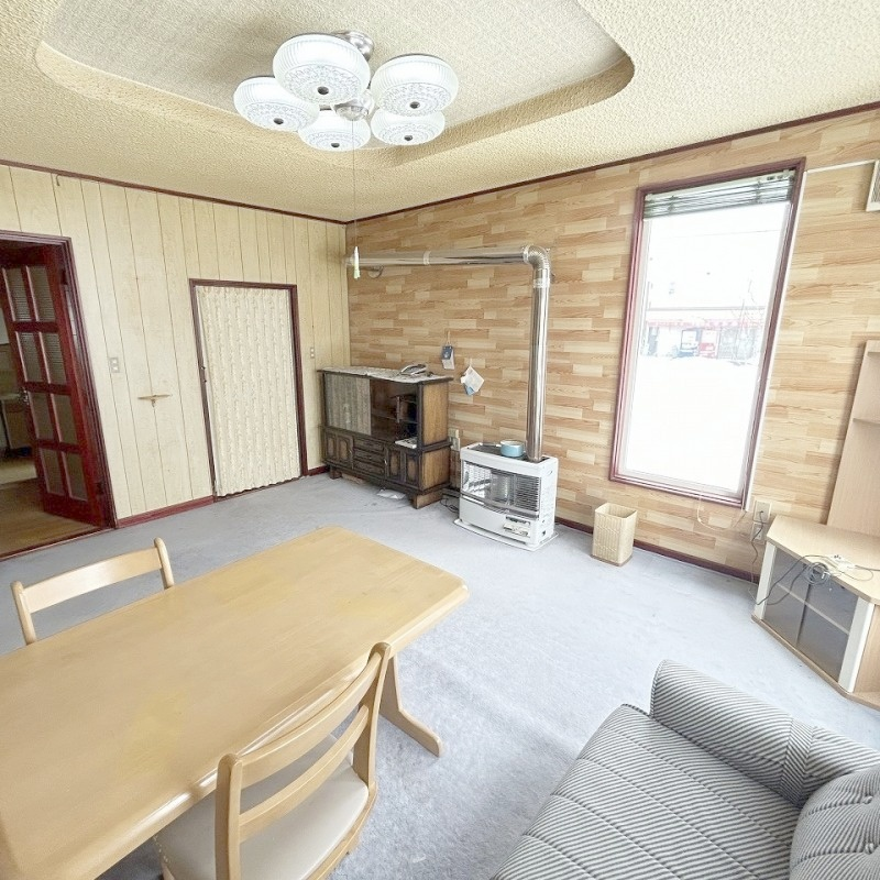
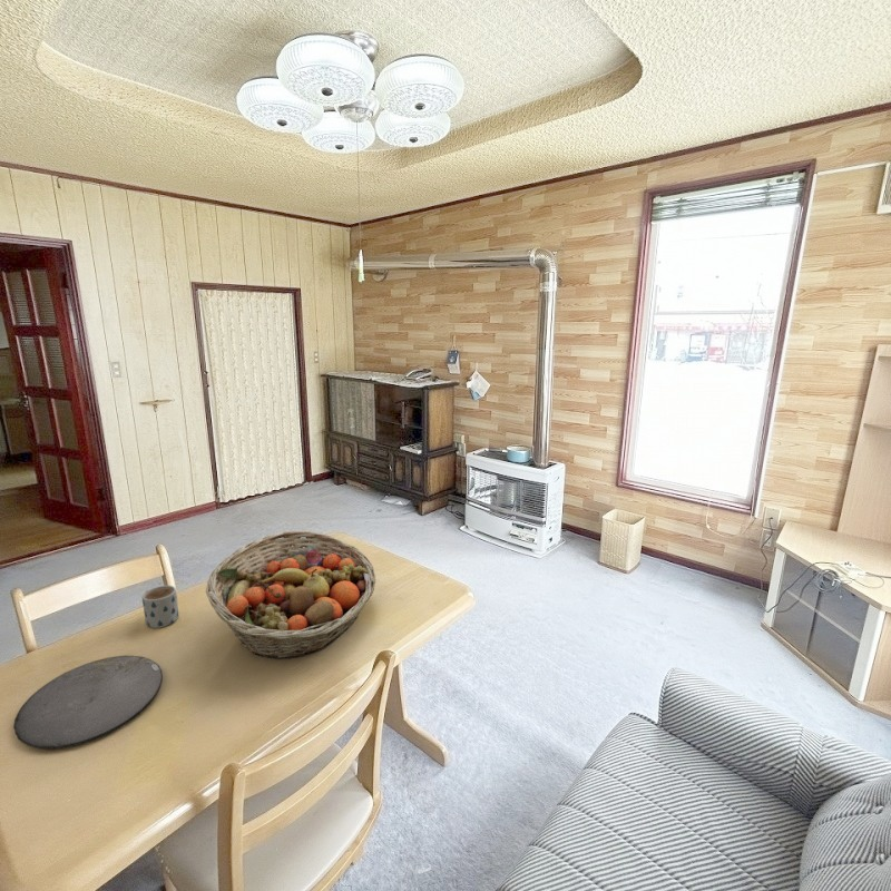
+ fruit basket (297, 589)
+ mug (157, 605)
+ plate (92, 696)
